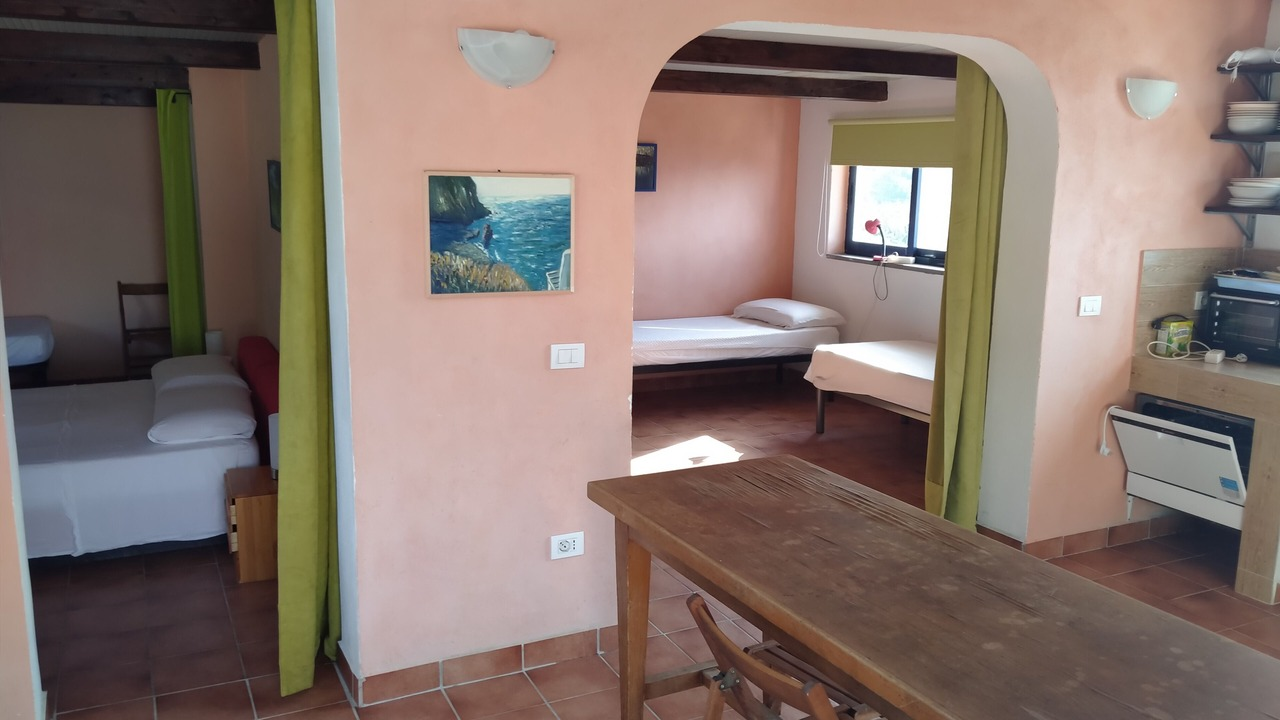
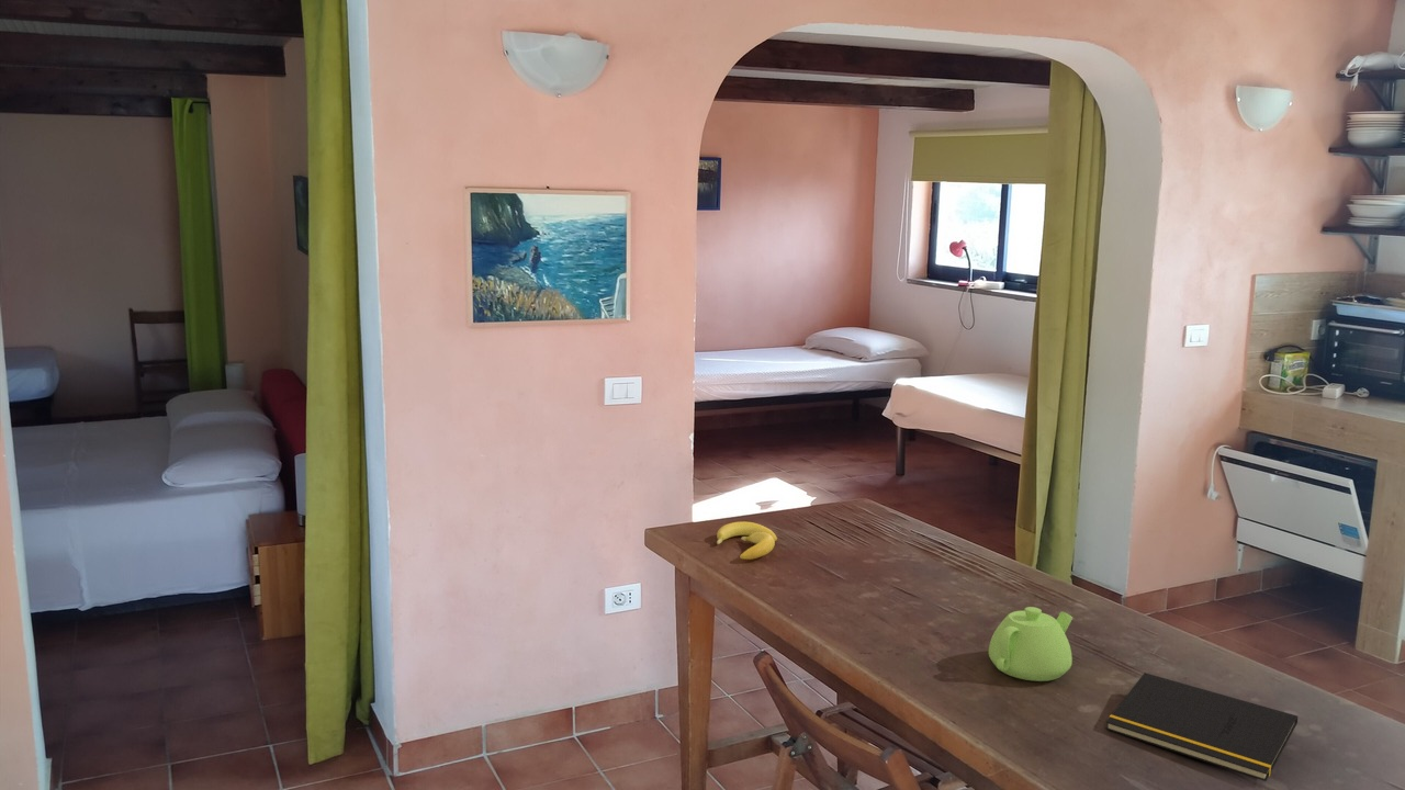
+ banana (745, 539)
+ notepad (1200, 722)
+ teapot (1034, 636)
